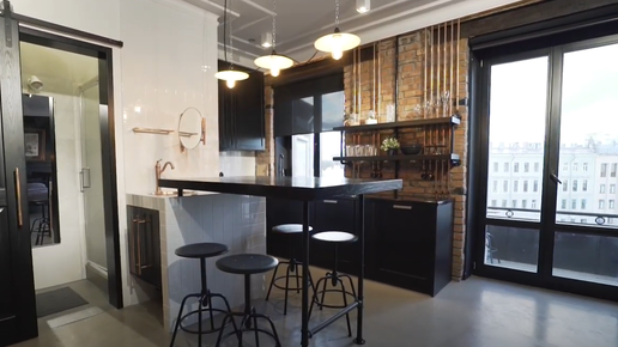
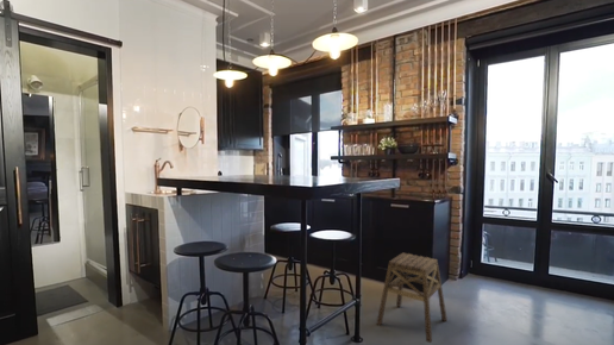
+ stool (413, 289)
